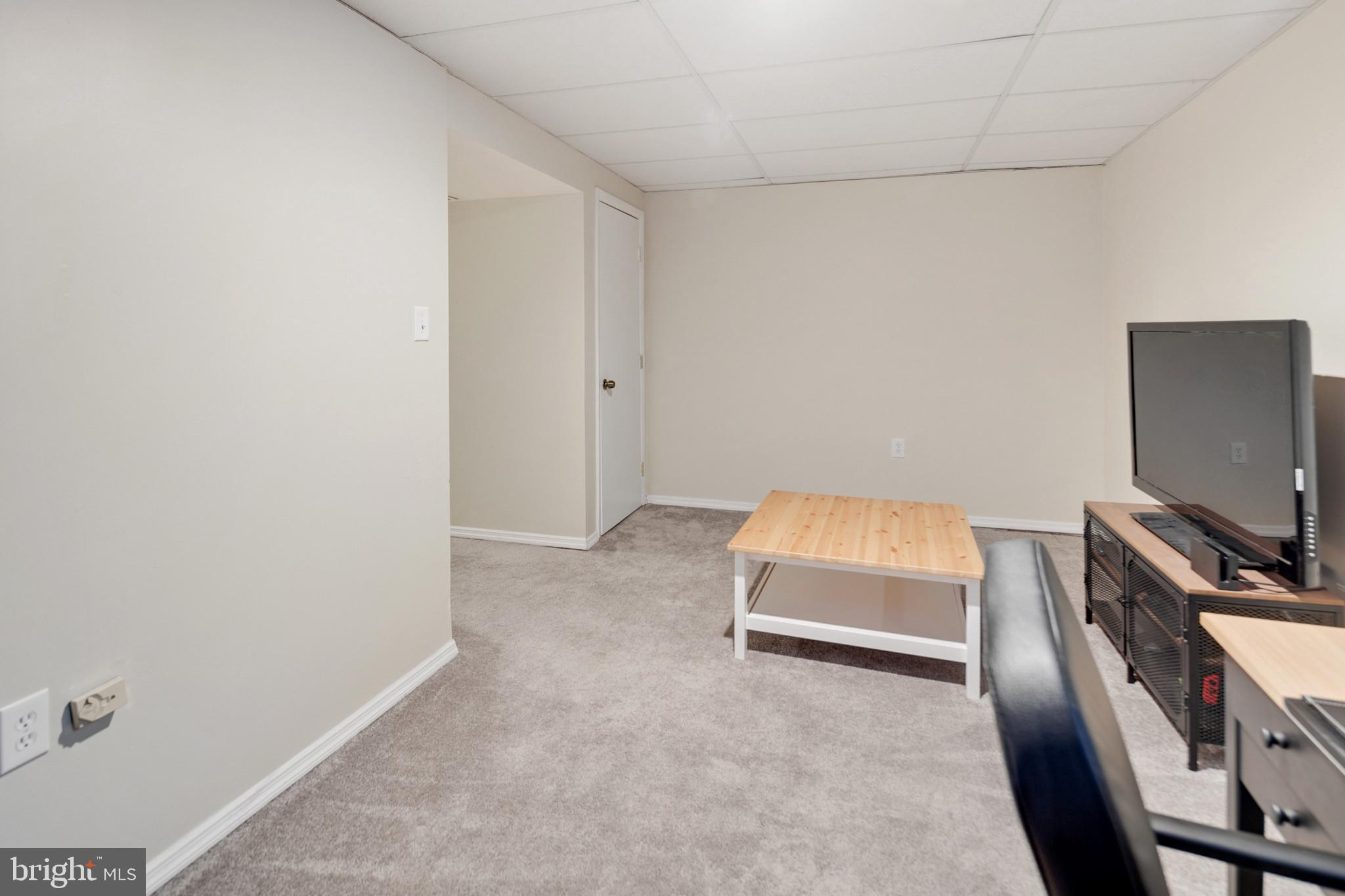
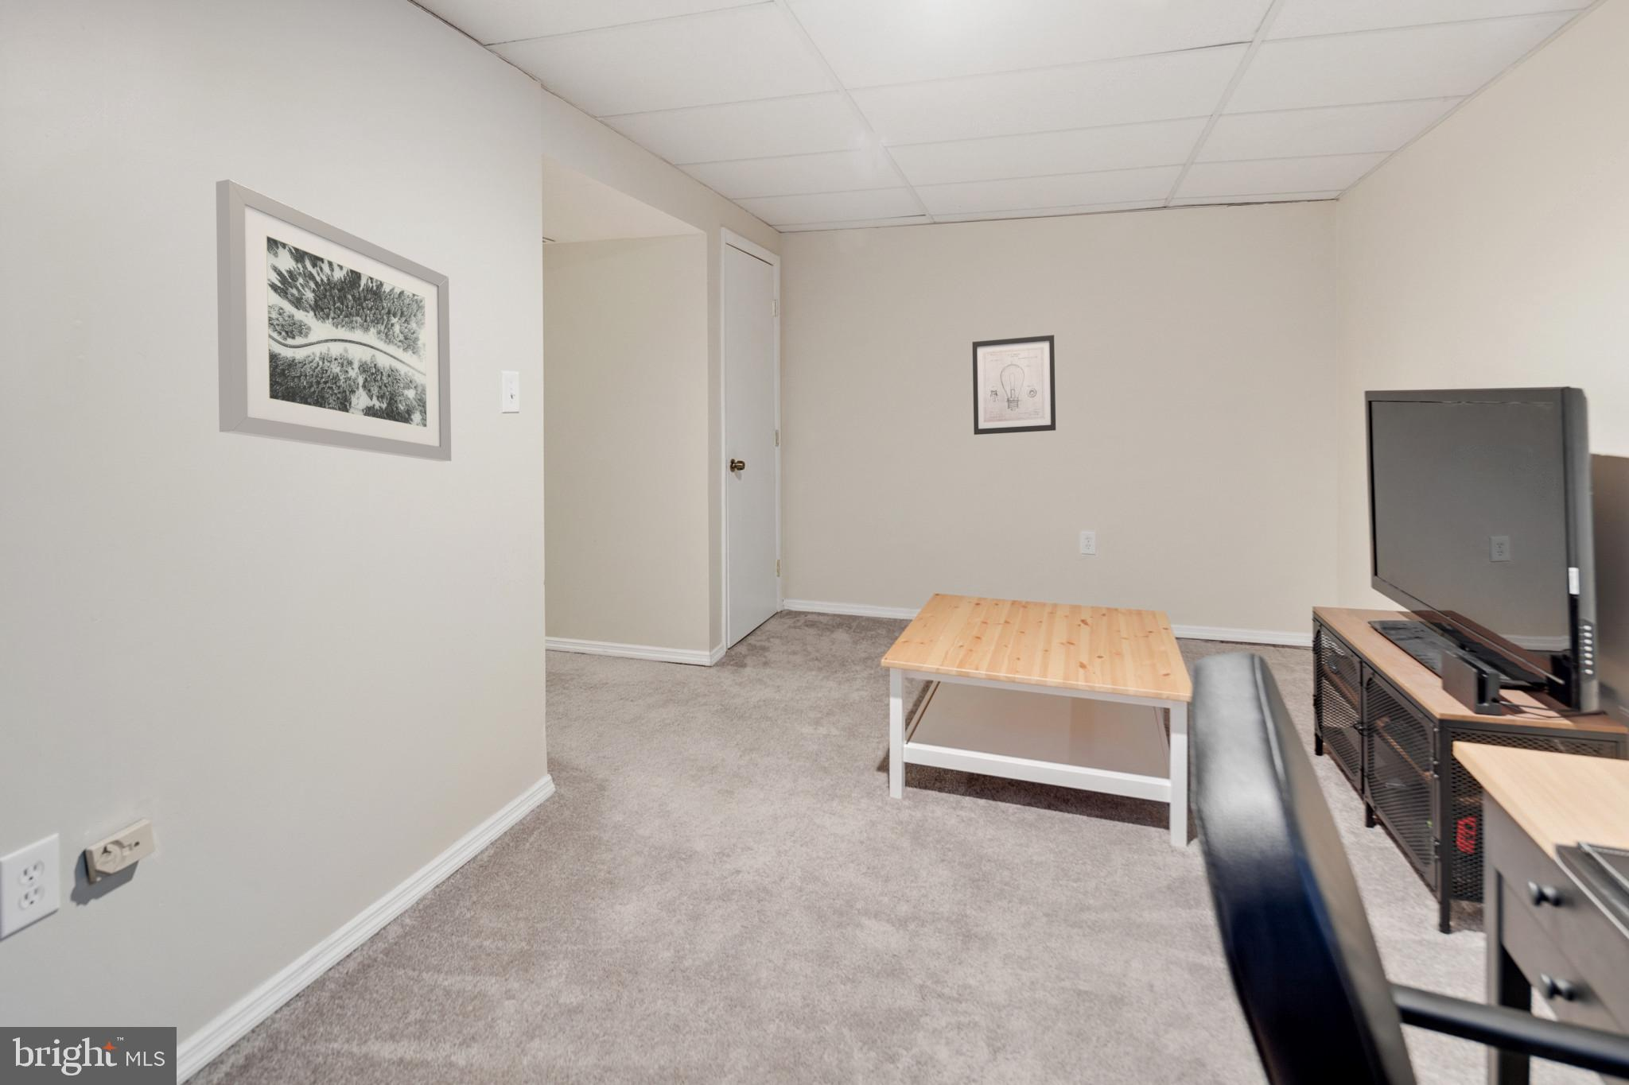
+ wall art (1014, 385)
+ wall art (351, 341)
